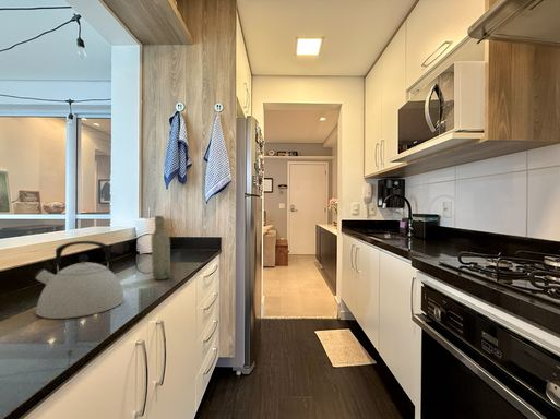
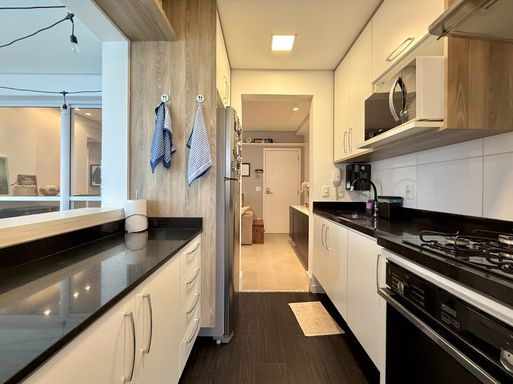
- kettle (81, 273)
- bottle (160, 247)
